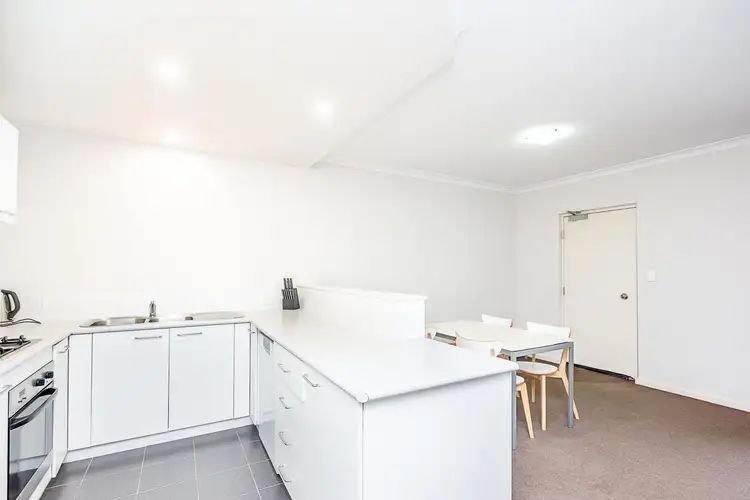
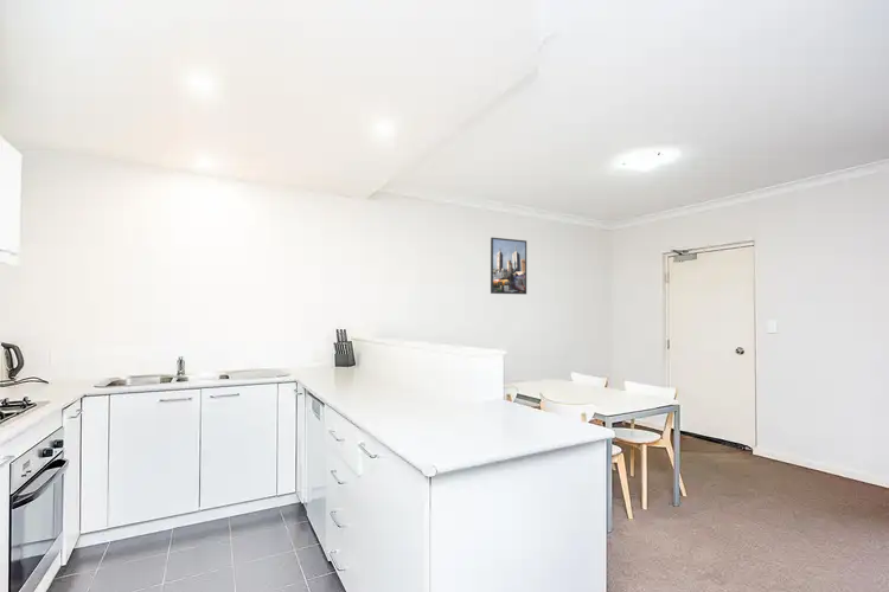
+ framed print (509, 266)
